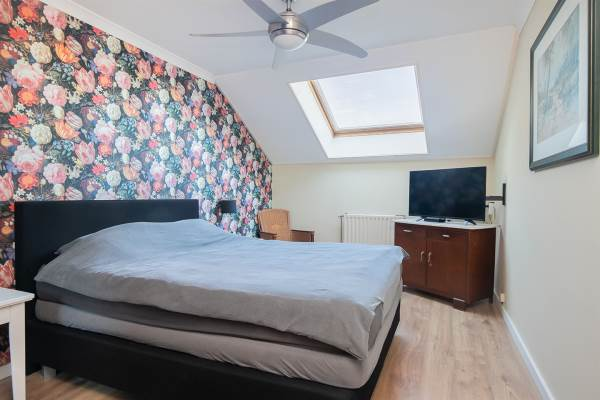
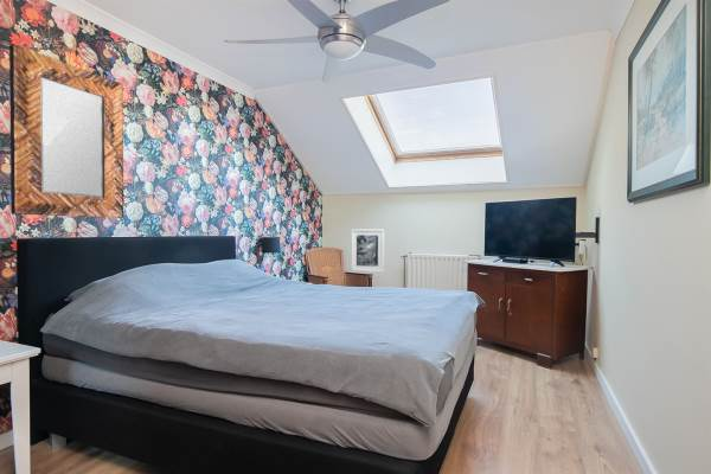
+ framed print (367, 250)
+ home mirror (72, 141)
